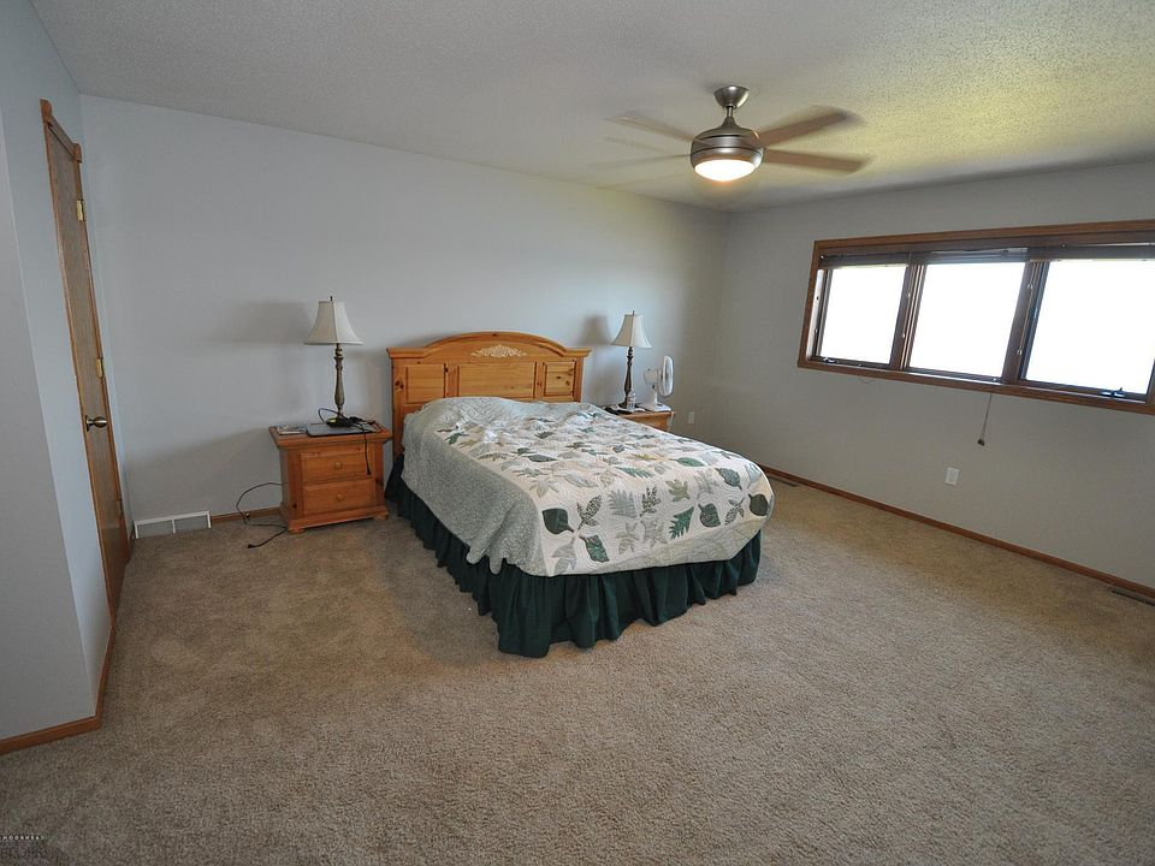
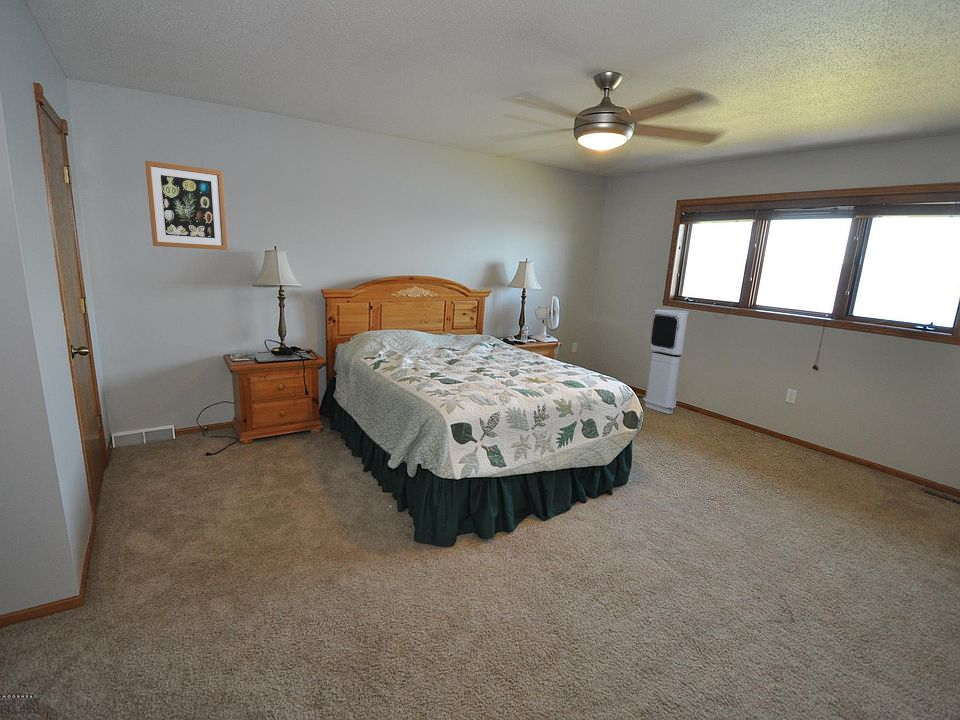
+ air purifier (670, 360)
+ wall art (188, 207)
